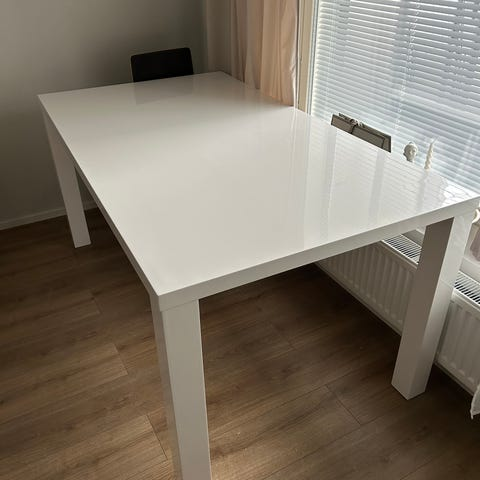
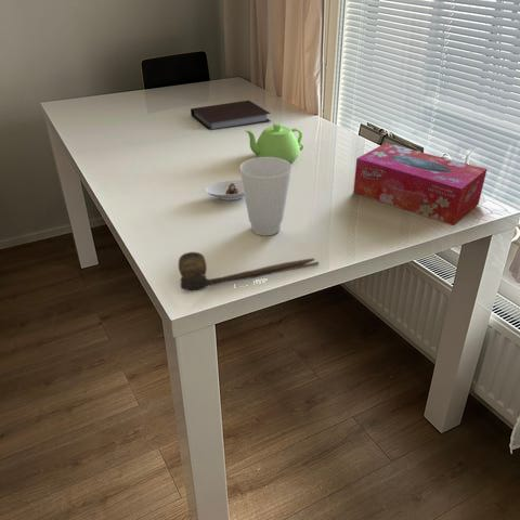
+ spoon (252, 270)
+ tissue box (417, 181)
+ teapot (274, 142)
+ saucer (232, 191)
+ cup (265, 198)
+ notebook (230, 114)
